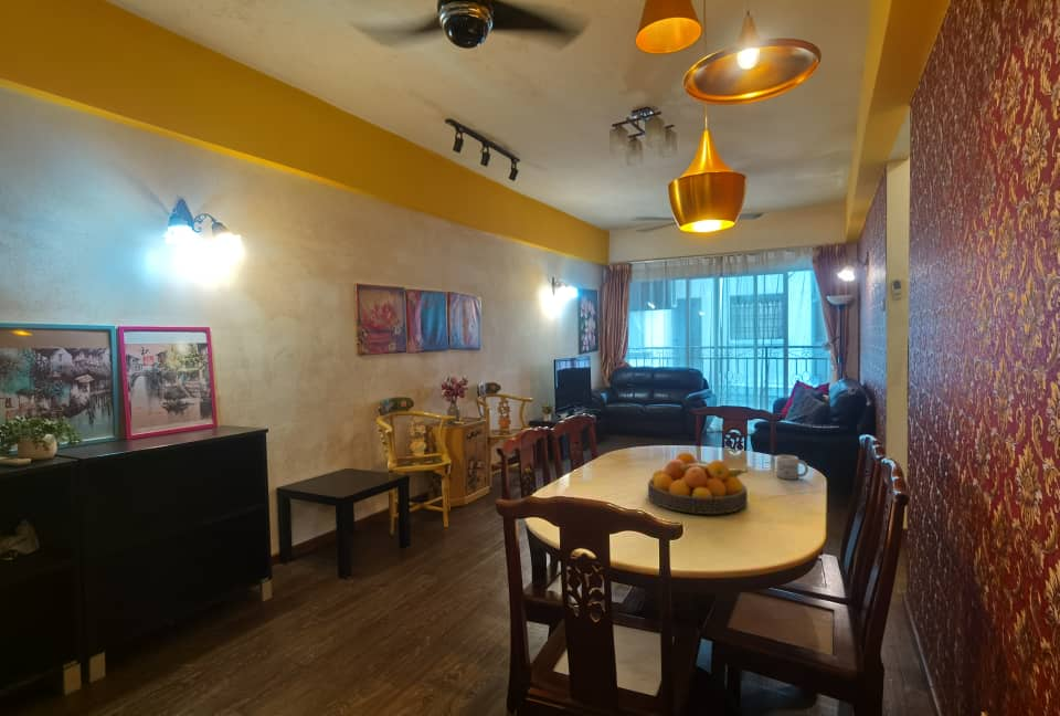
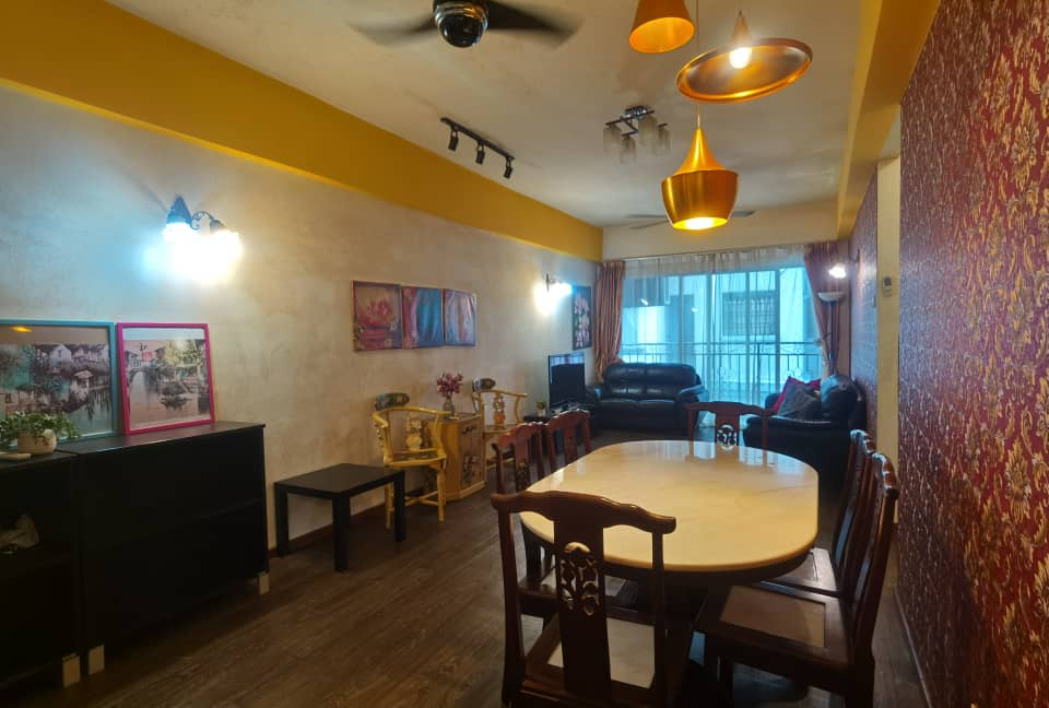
- mug (792, 466)
- fruit bowl (696, 477)
